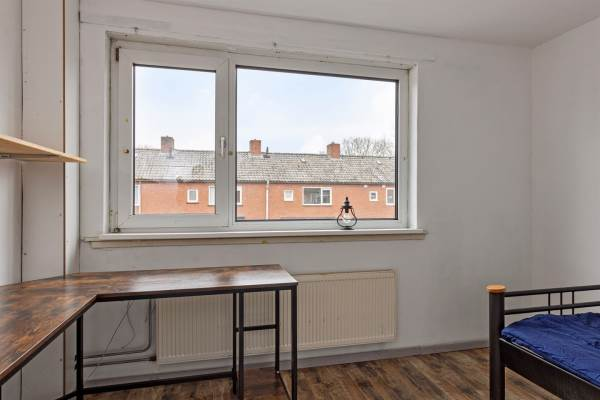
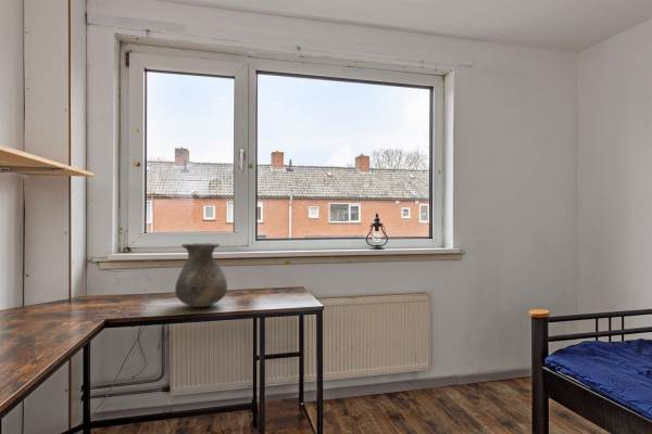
+ vase (201, 275)
